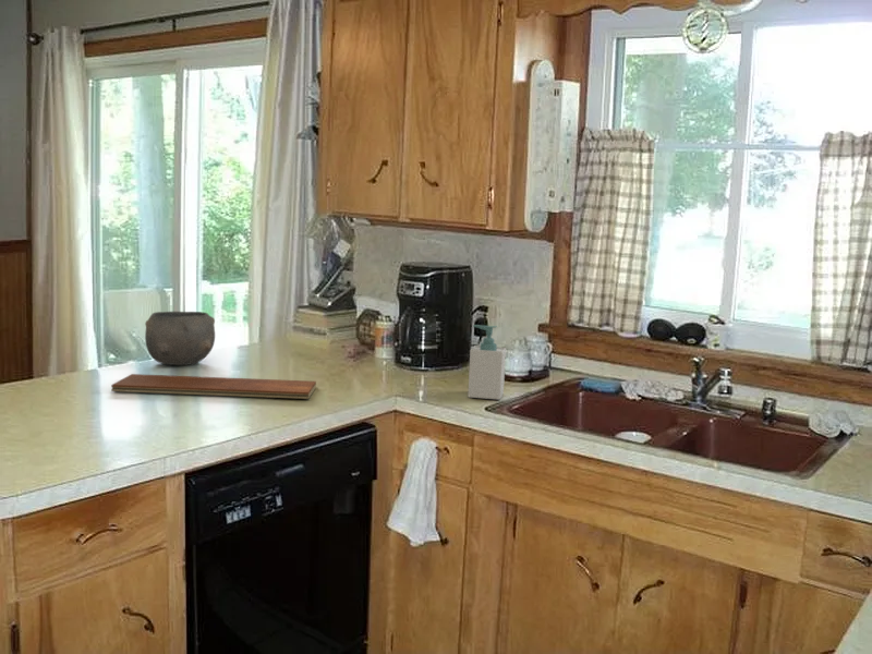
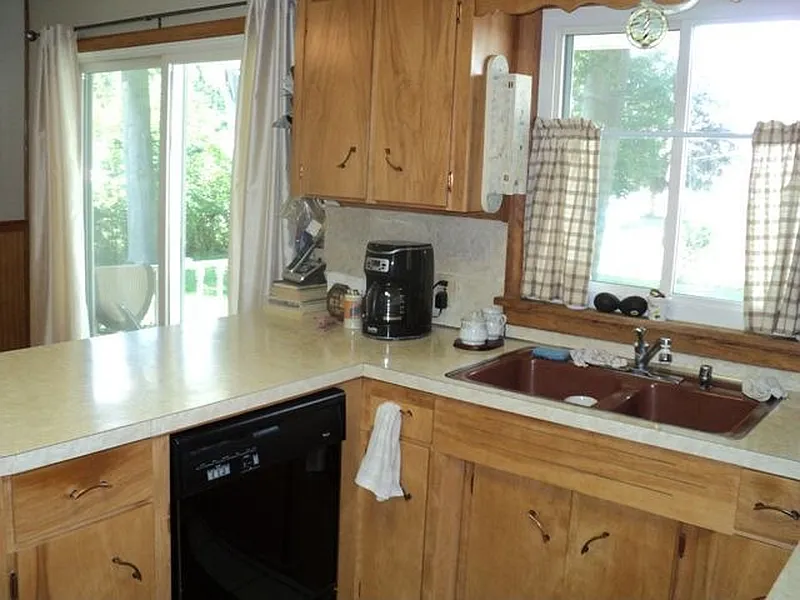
- chopping board (217, 385)
- bowl (179, 338)
- soap bottle (487, 360)
